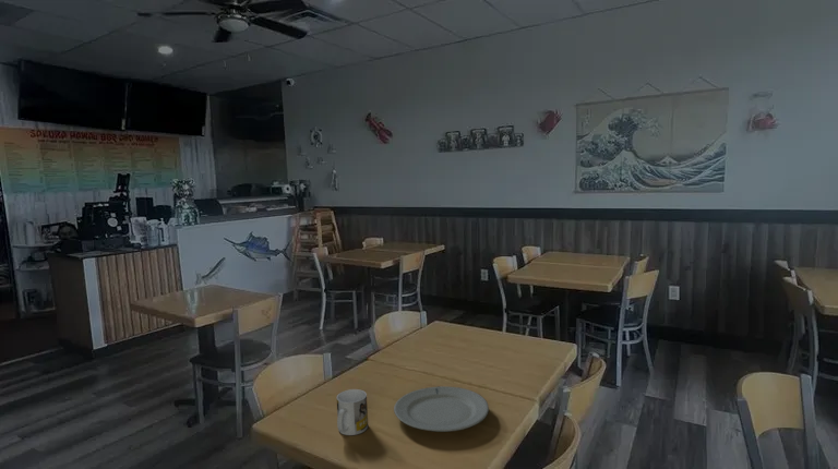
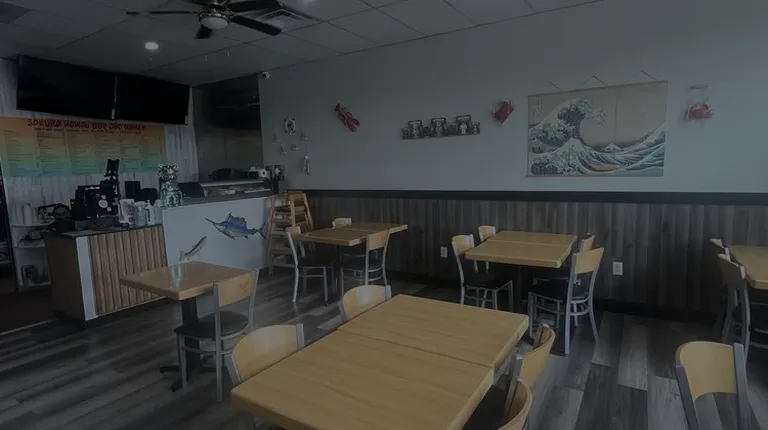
- mug (348, 414)
- chinaware (441, 410)
